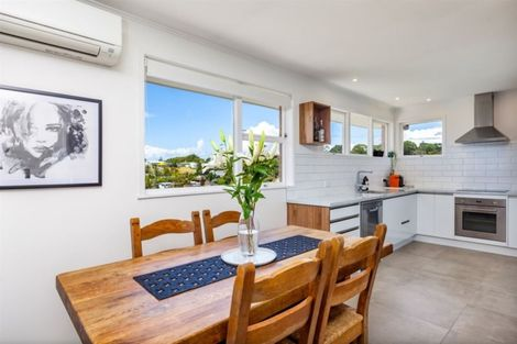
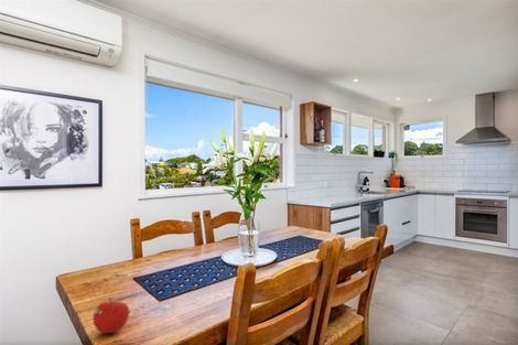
+ fruit (111, 314)
